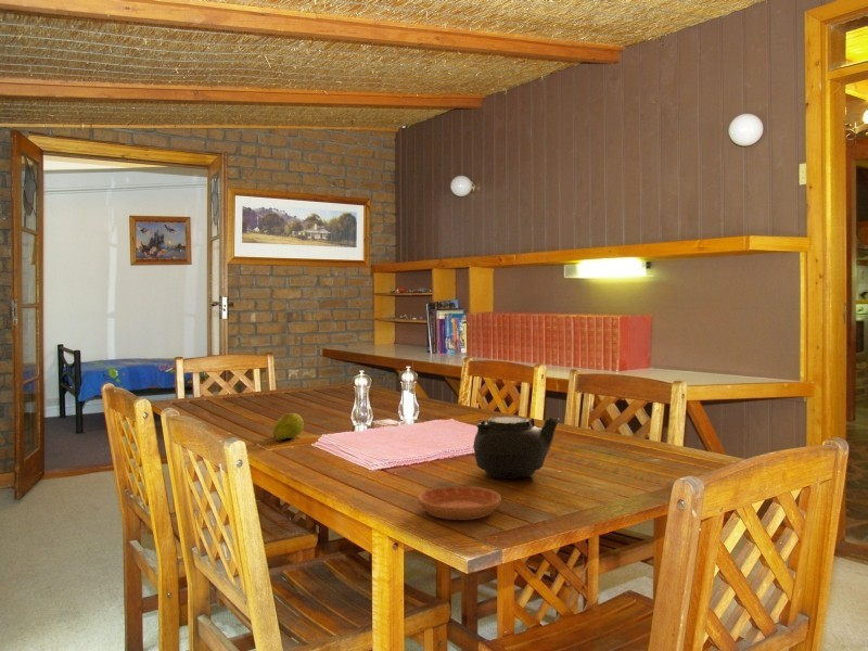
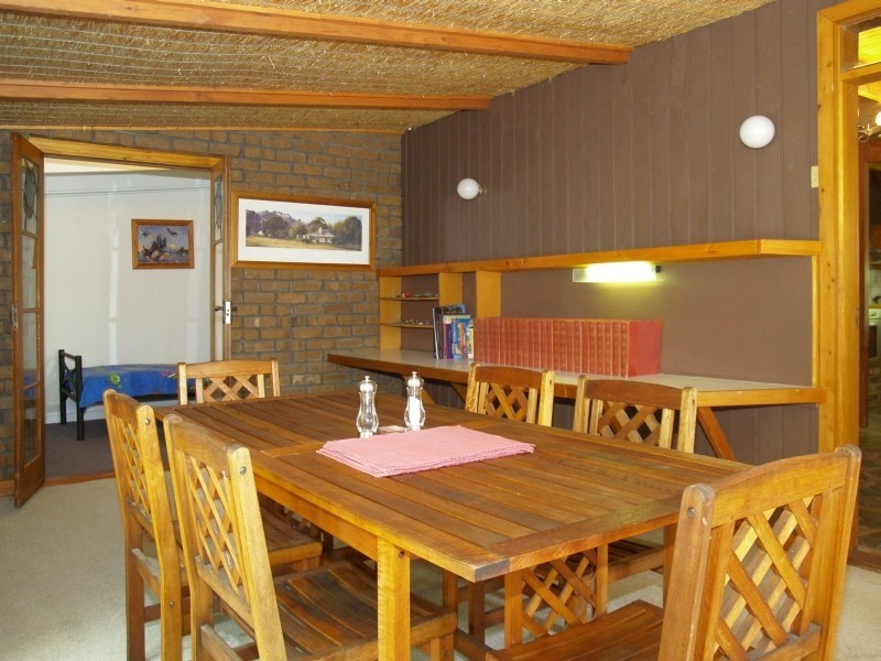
- fruit (284, 425)
- saucer (459, 502)
- teapot (516, 446)
